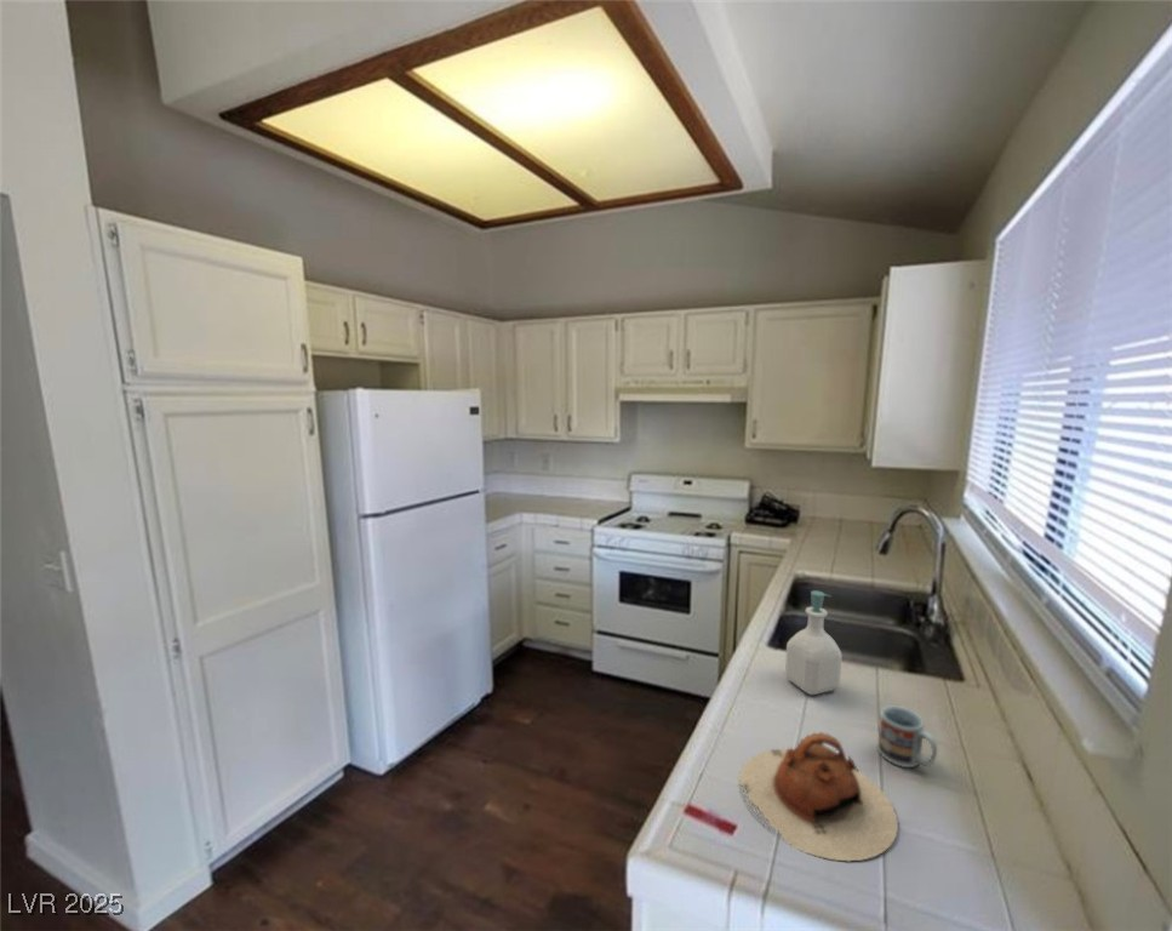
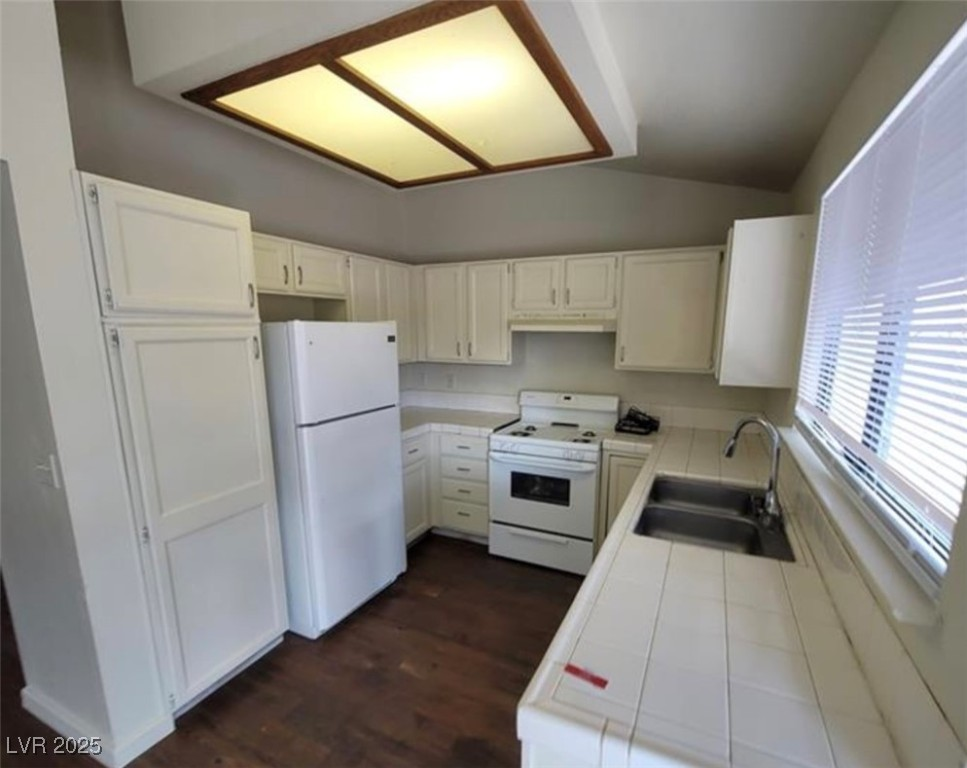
- cup (908, 739)
- teapot (816, 767)
- soap bottle (814, 639)
